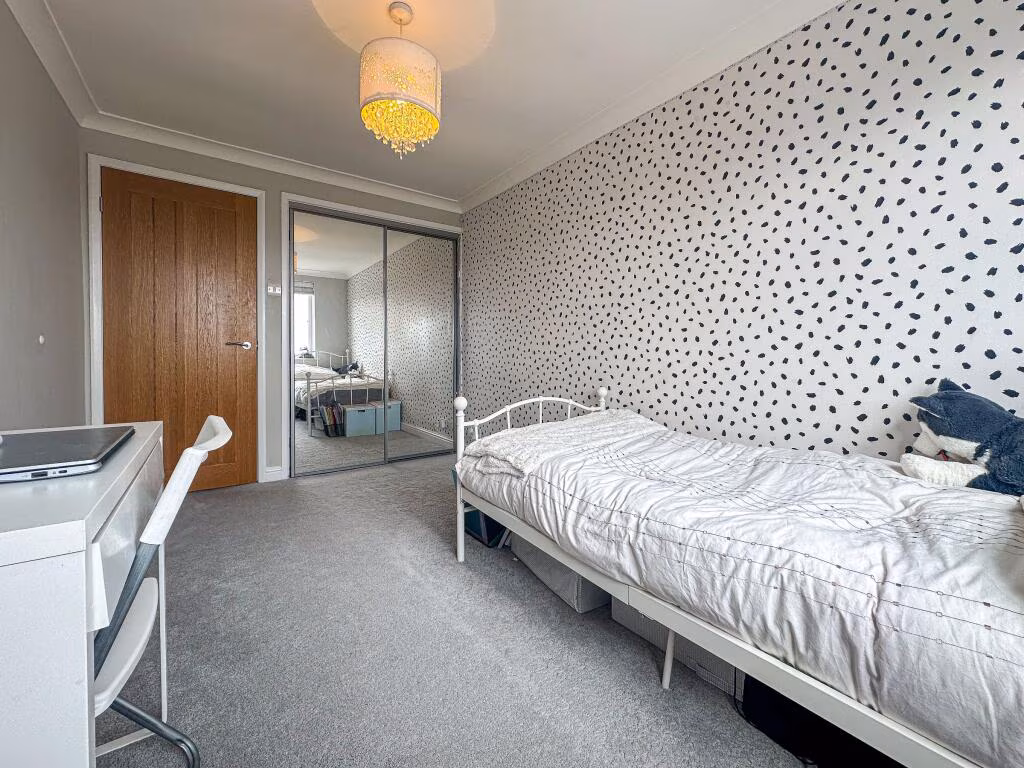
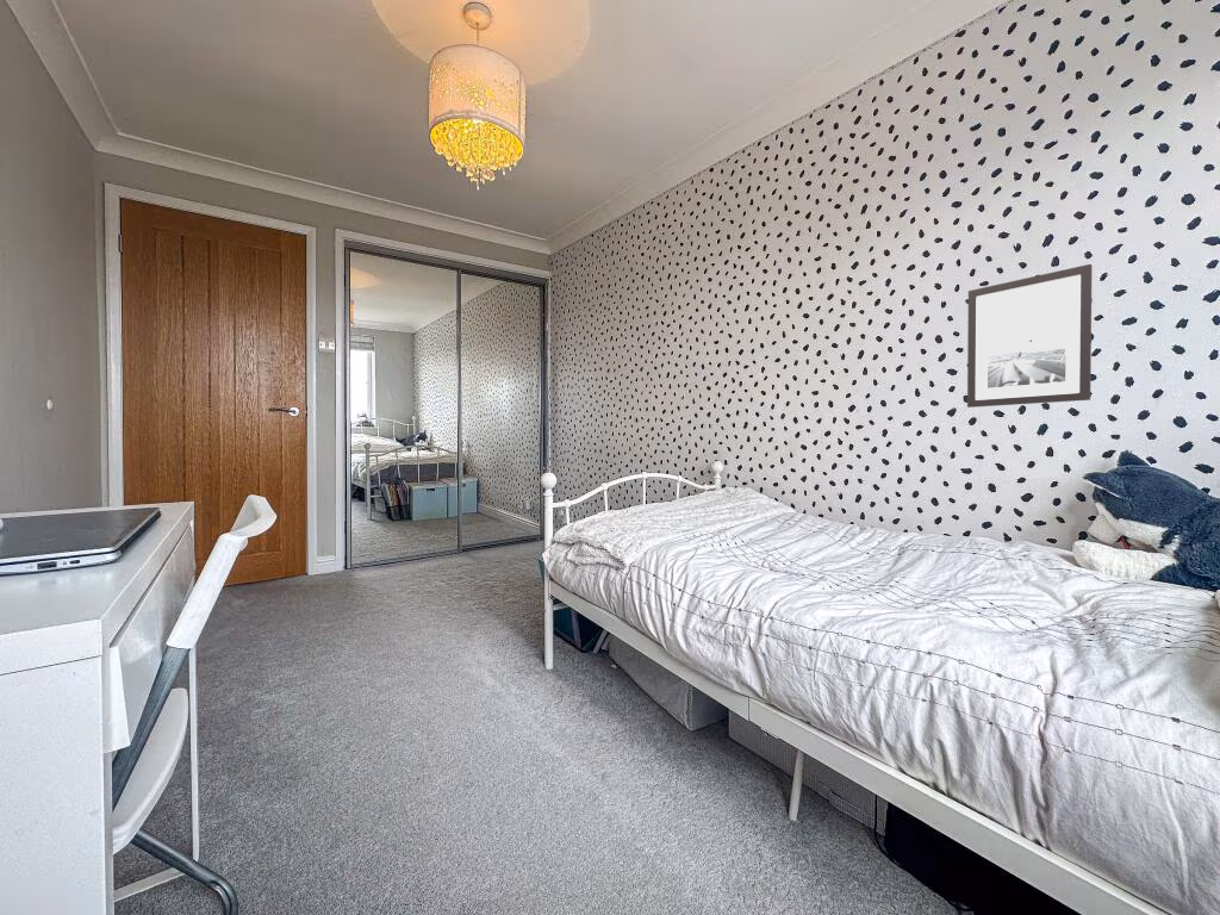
+ wall art (1025, 341)
